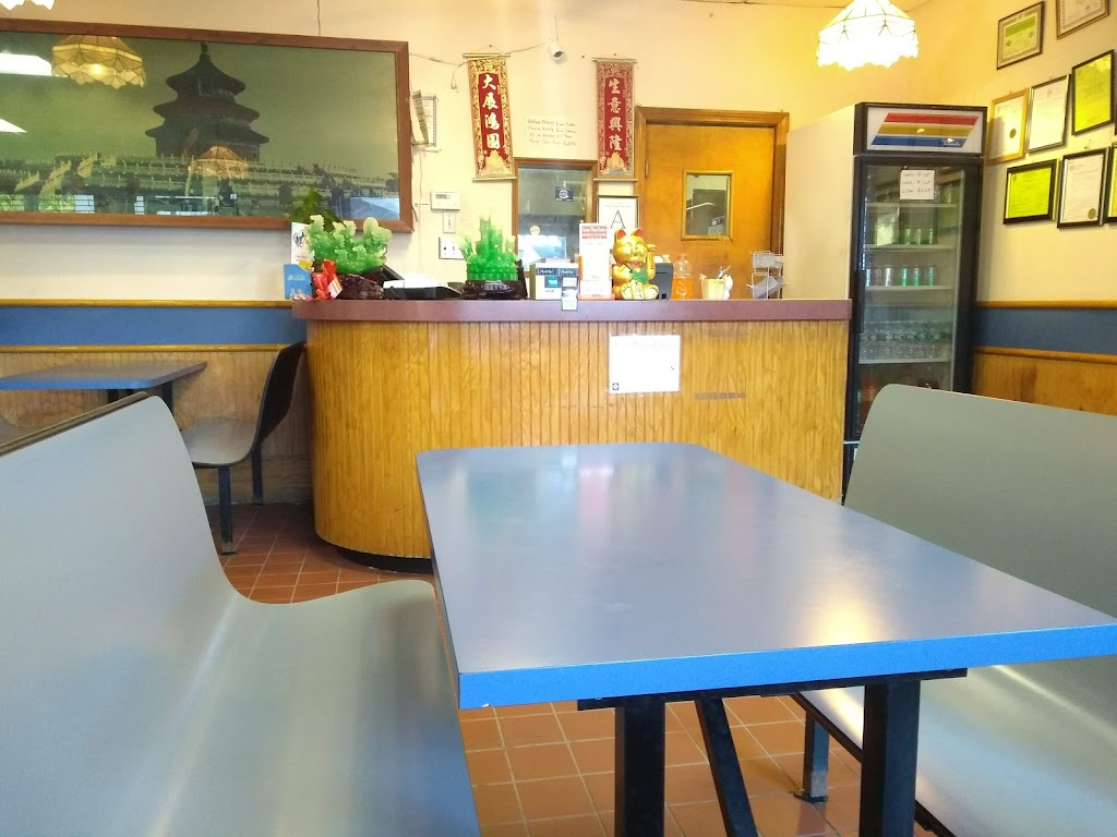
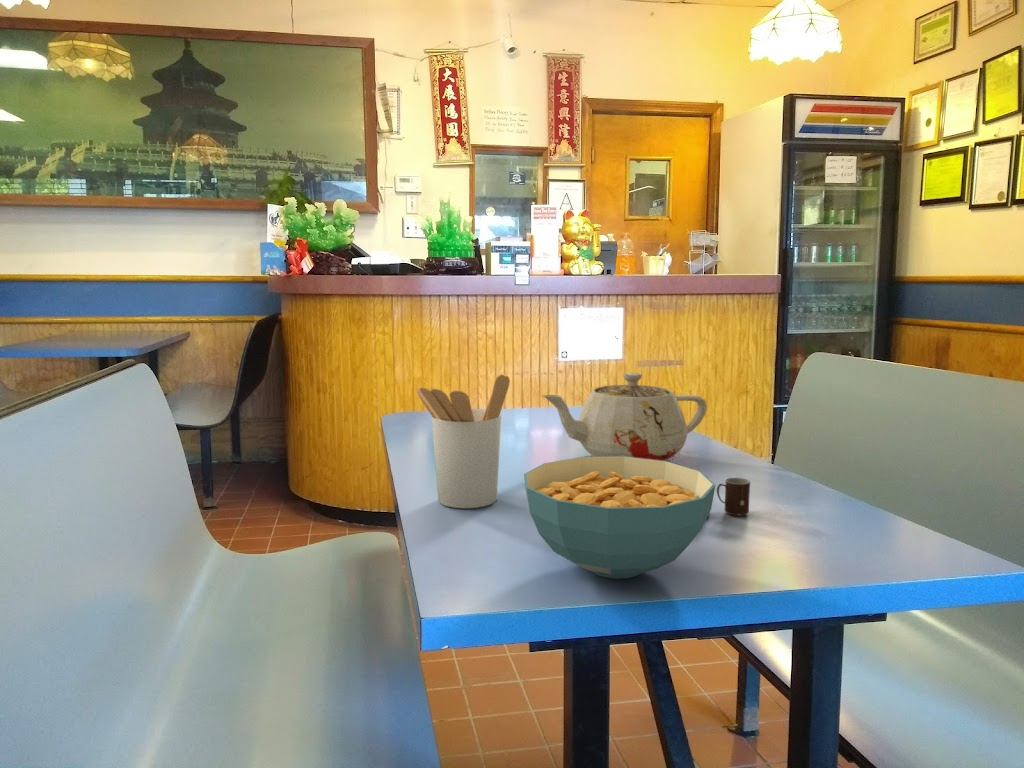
+ utensil holder (460, 440)
+ teapot (626, 415)
+ cup (717, 487)
+ cereal bowl (616, 523)
